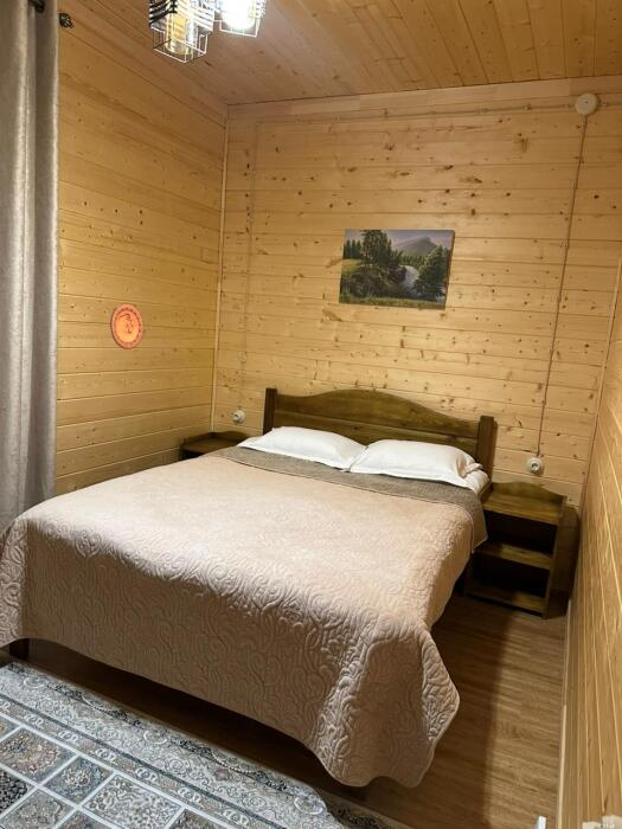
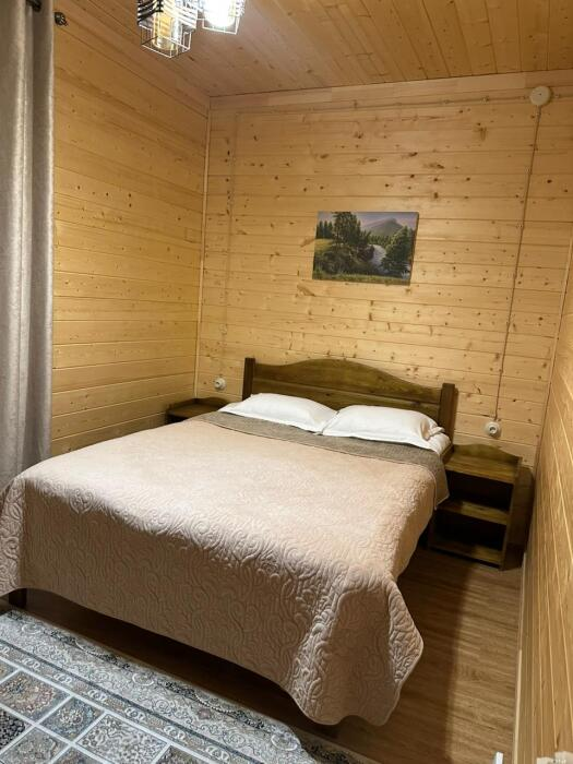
- decorative plate (126, 326)
